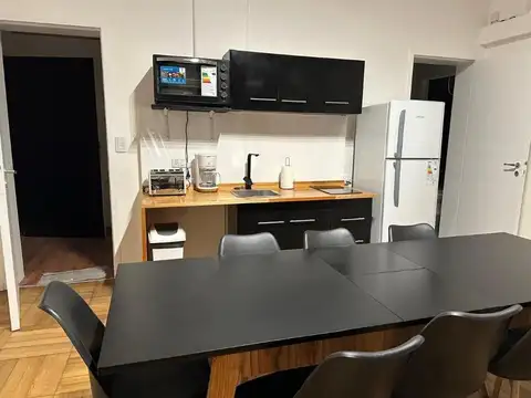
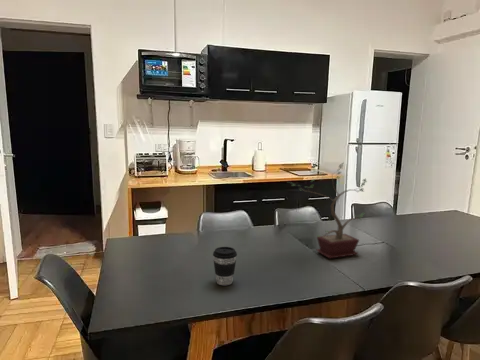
+ coffee cup (224, 266)
+ potted plant (331, 207)
